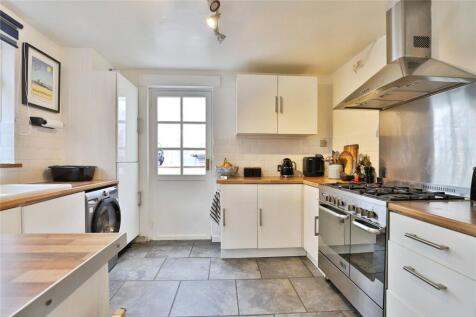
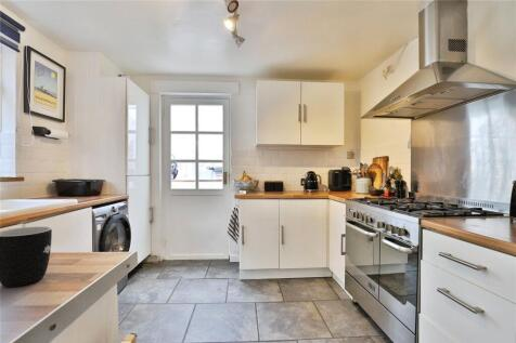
+ mug (24, 253)
